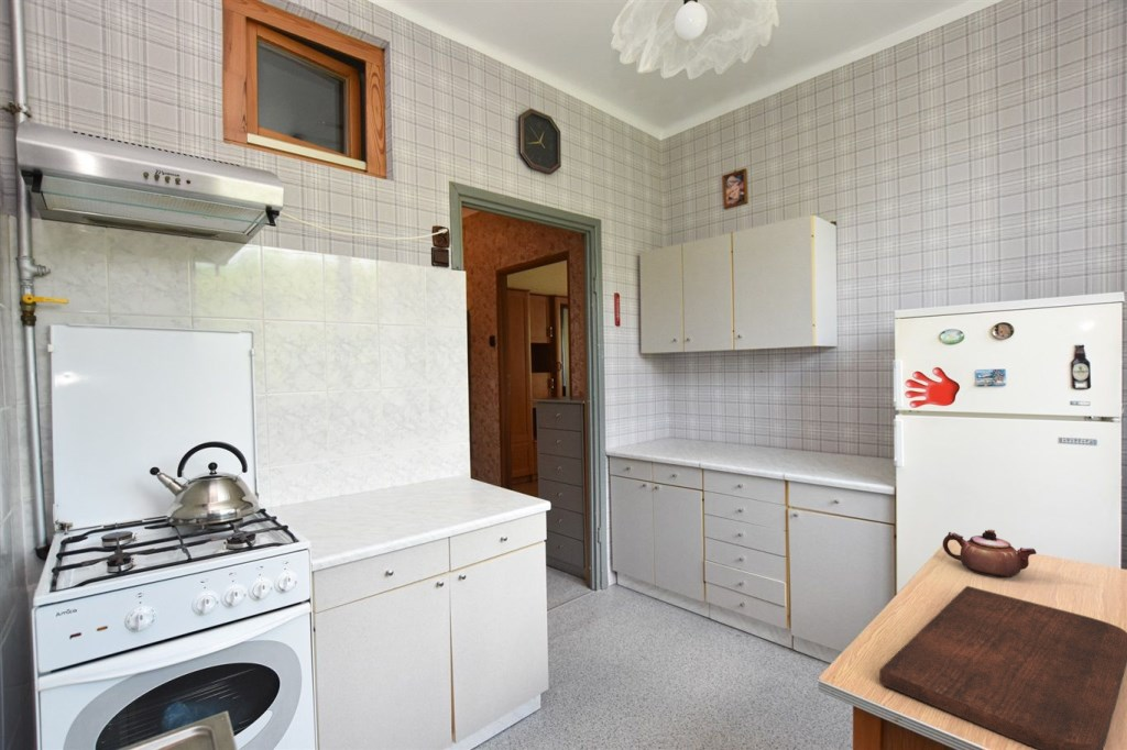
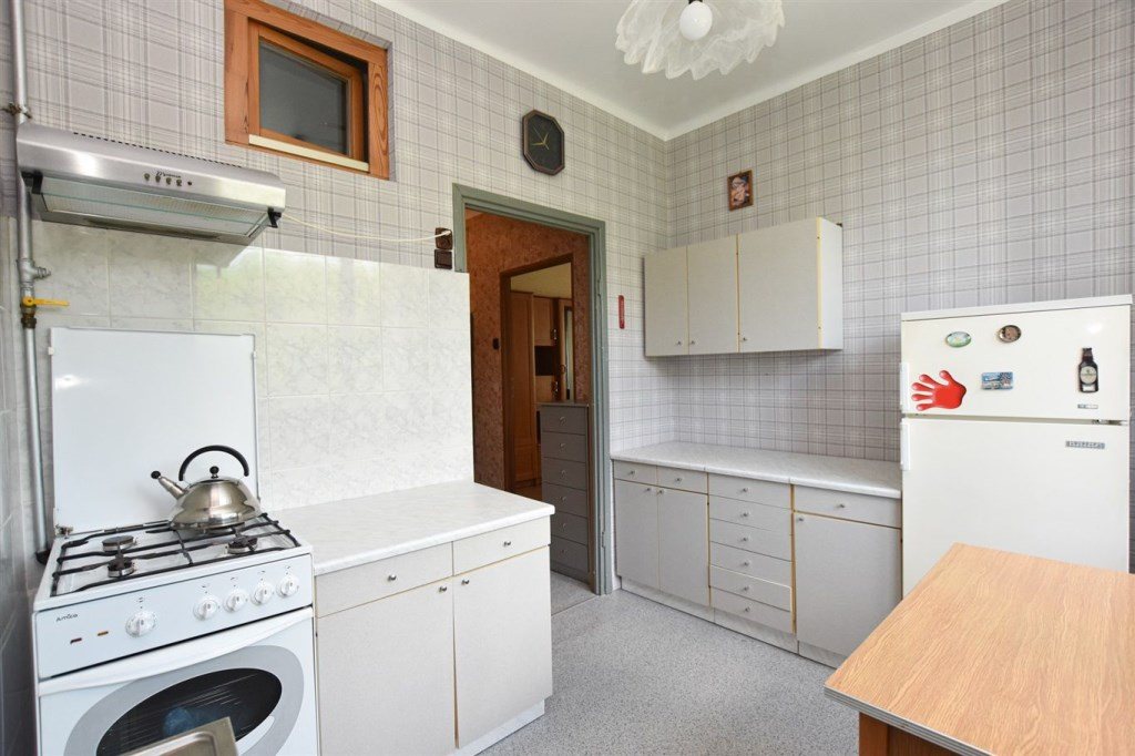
- teapot (987, 549)
- cutting board (1014, 653)
